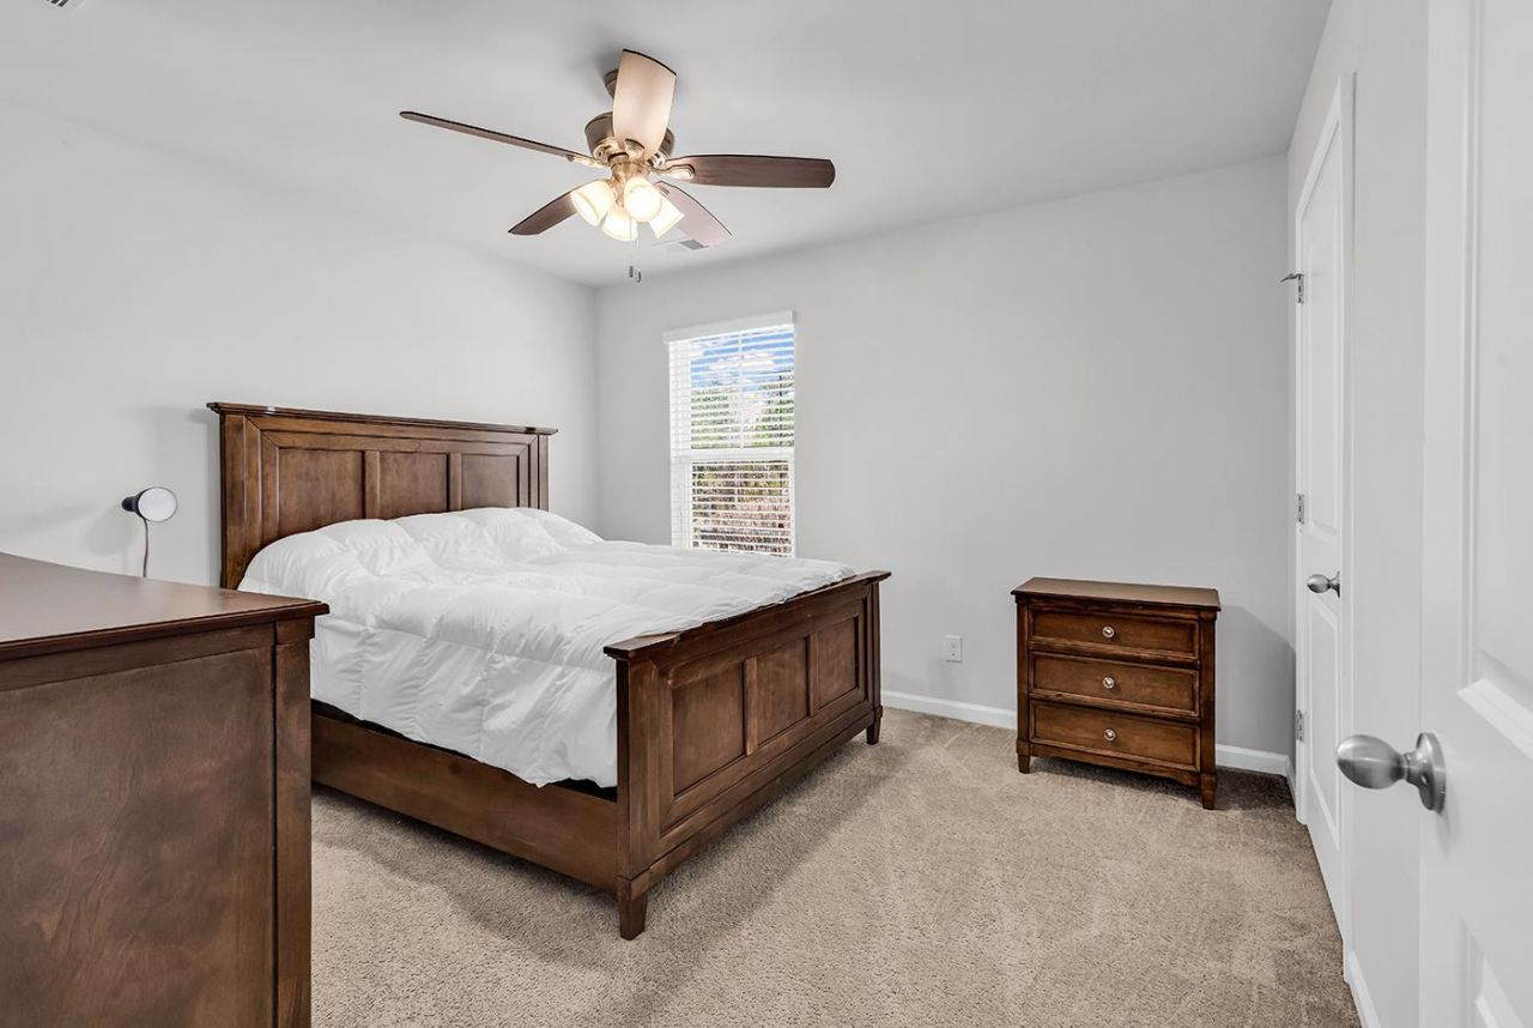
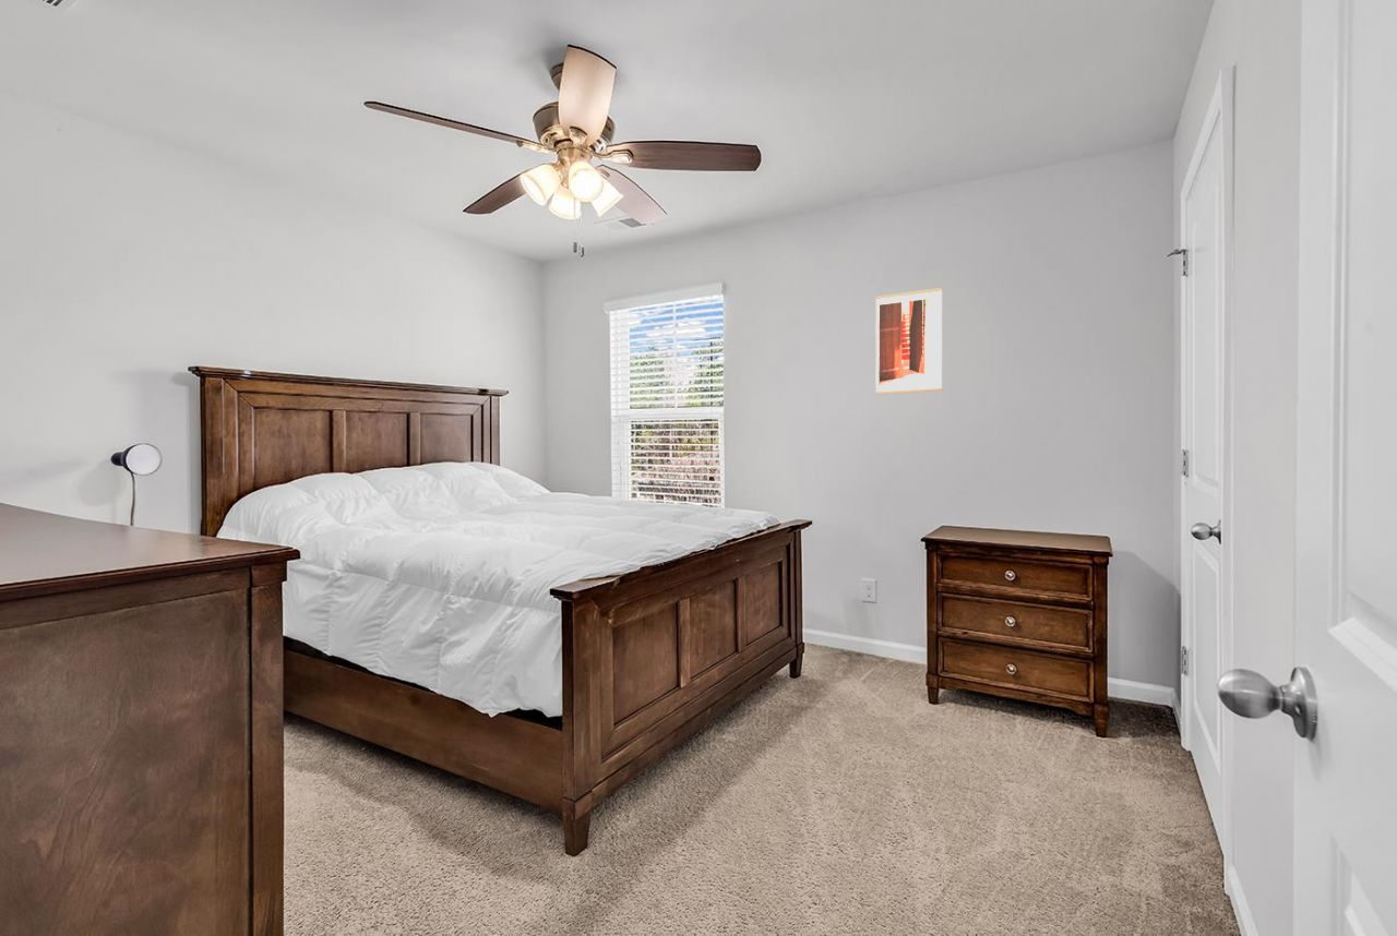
+ wall art (908, 341)
